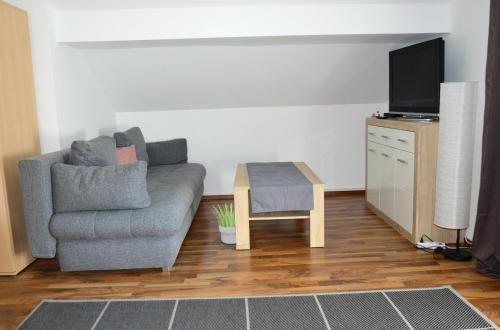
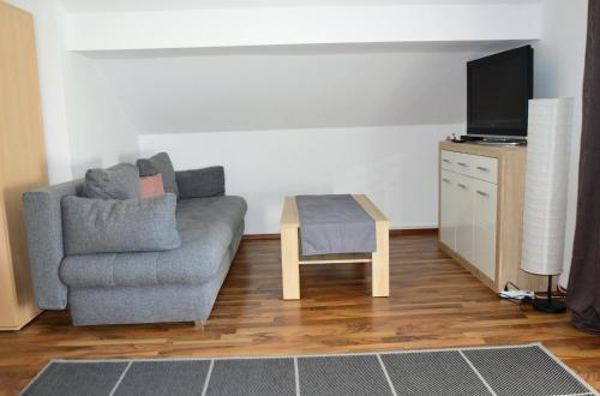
- potted plant (230, 224)
